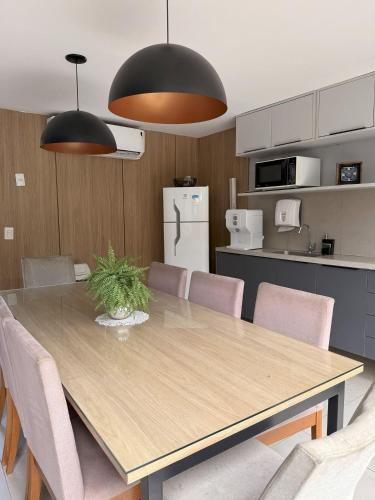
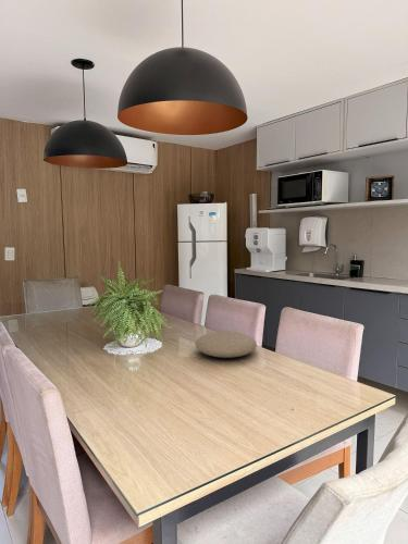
+ plate (225, 343)
